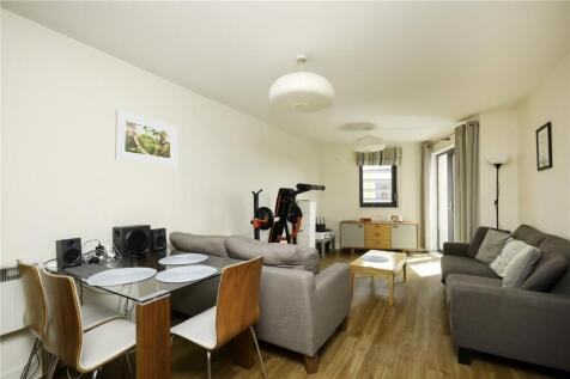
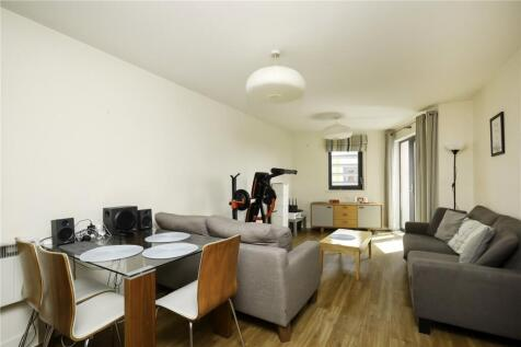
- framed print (148, 141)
